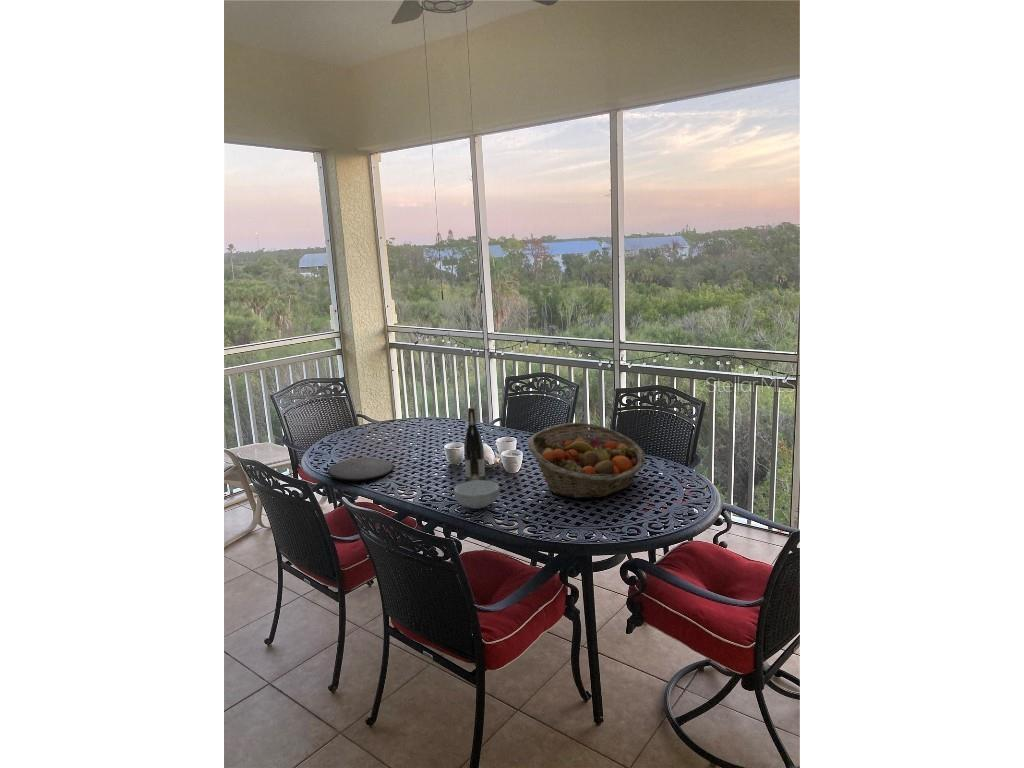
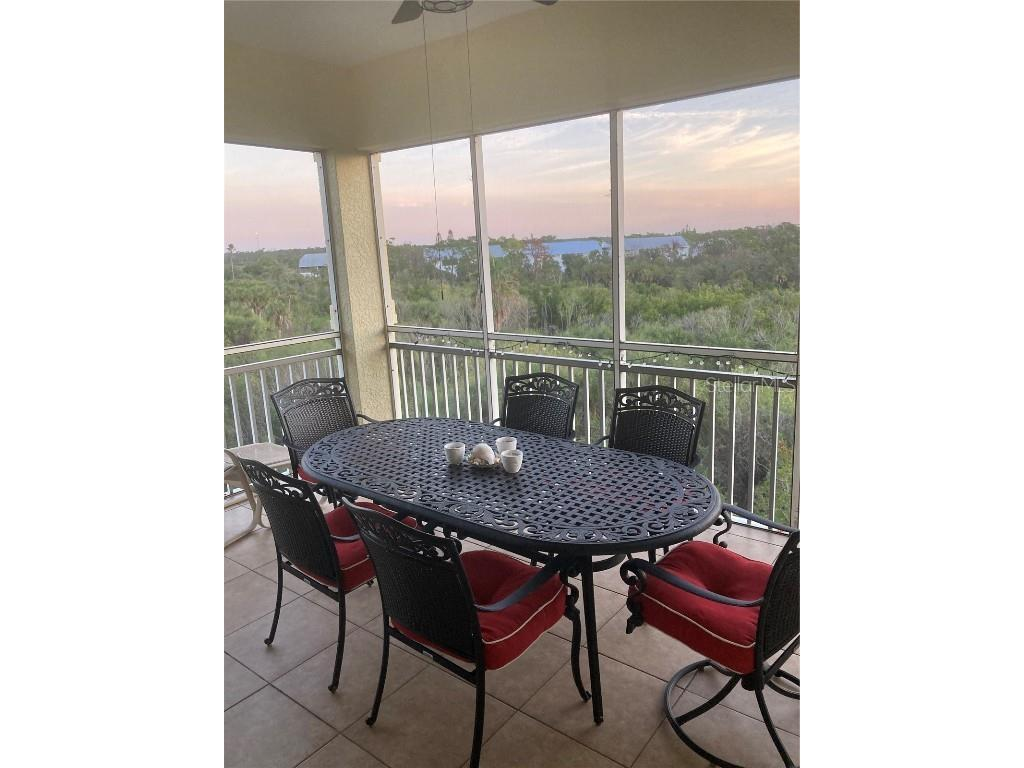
- cereal bowl (476, 496)
- plate (361, 468)
- fruit basket (586, 458)
- wine bottle (473, 443)
